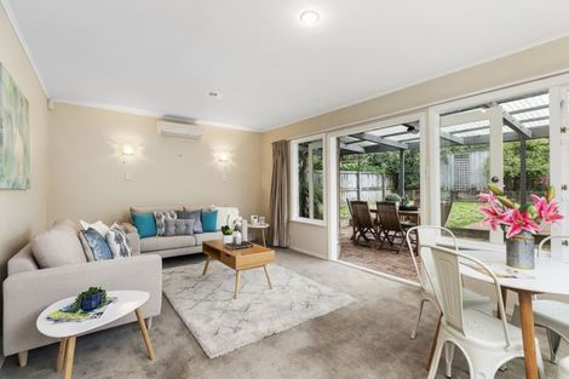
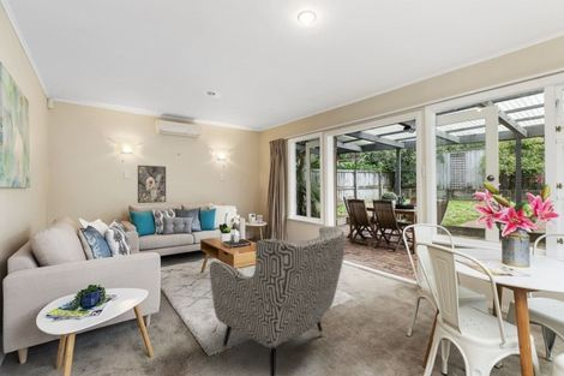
+ armchair (281, 288)
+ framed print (151, 184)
